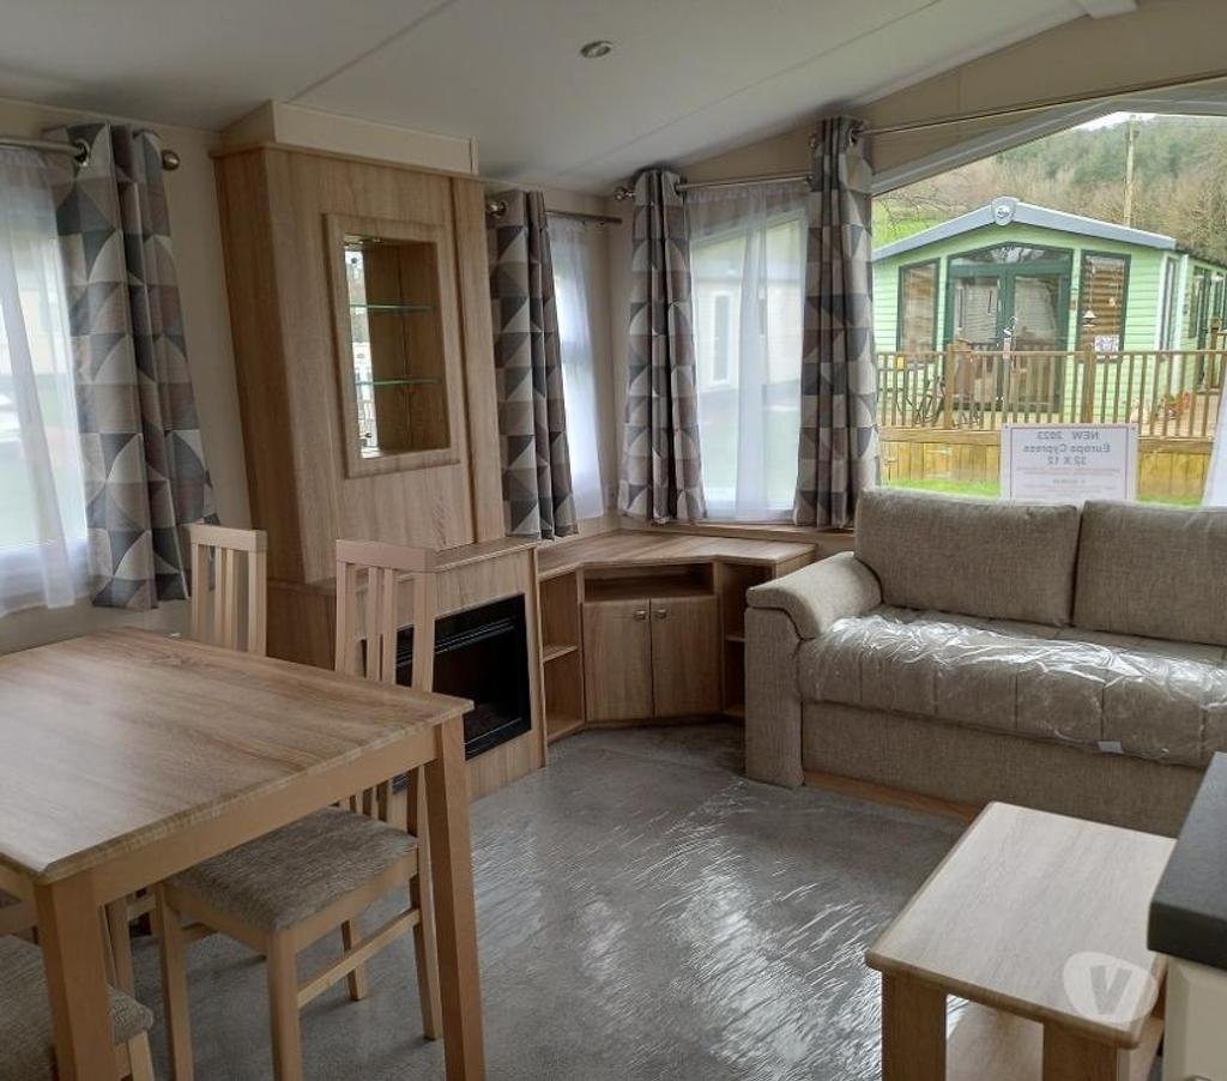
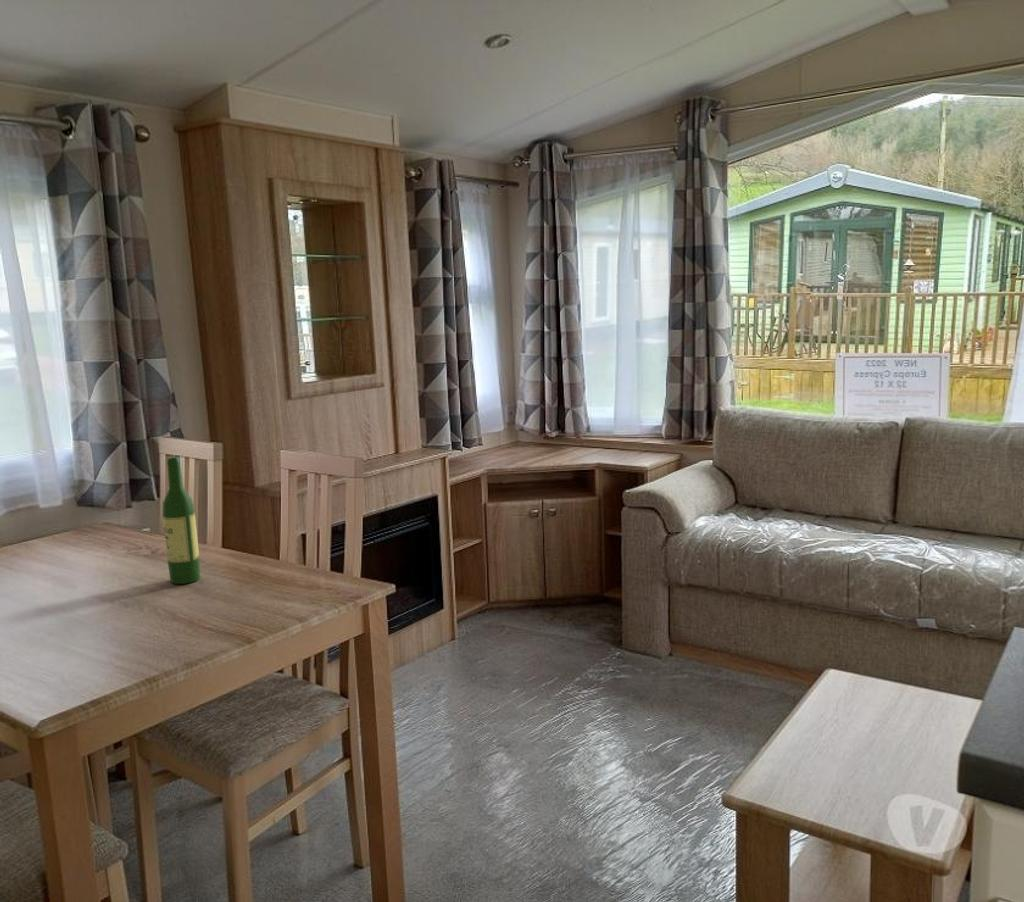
+ wine bottle (179, 519)
